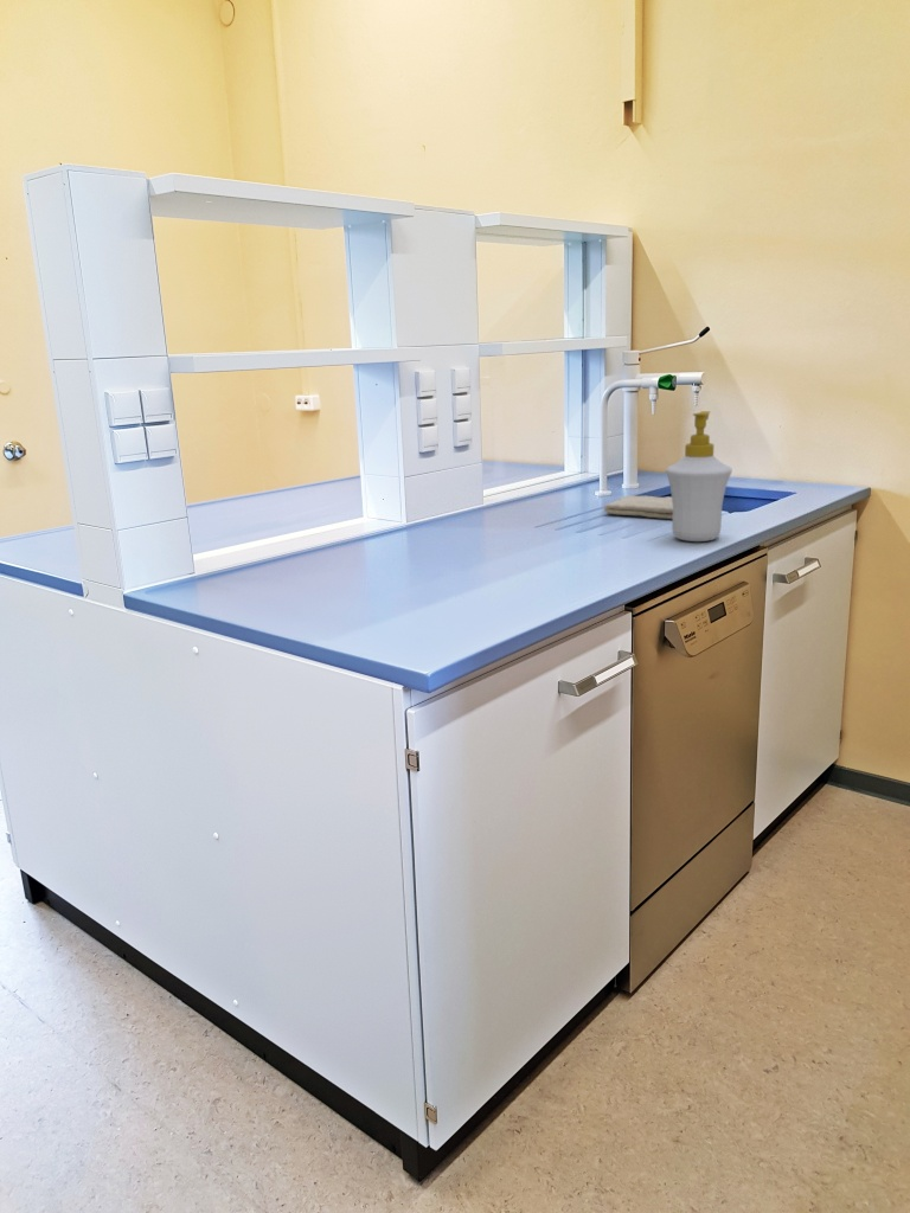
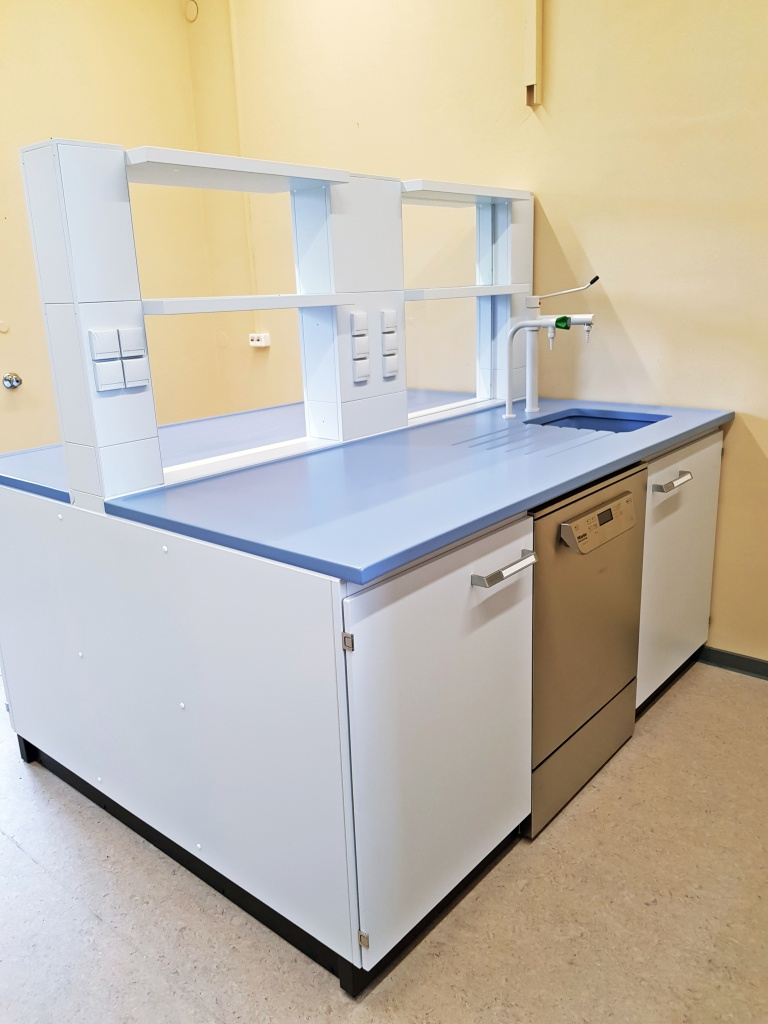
- soap bottle (698, 476)
- washcloth (648, 506)
